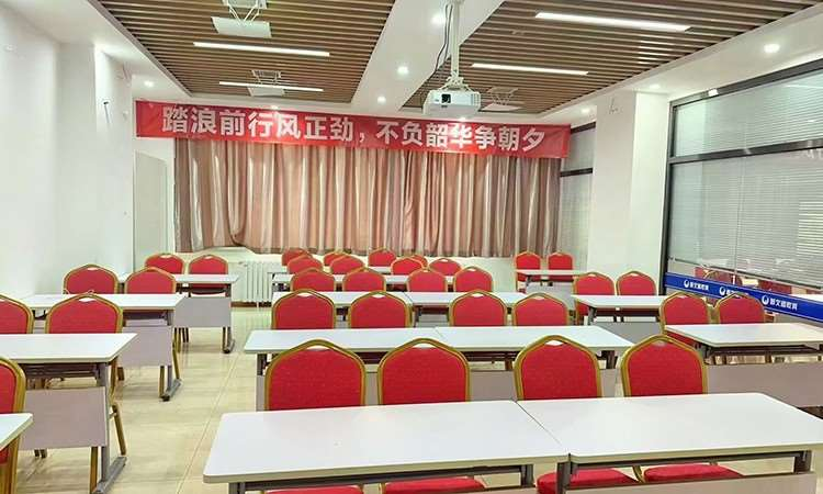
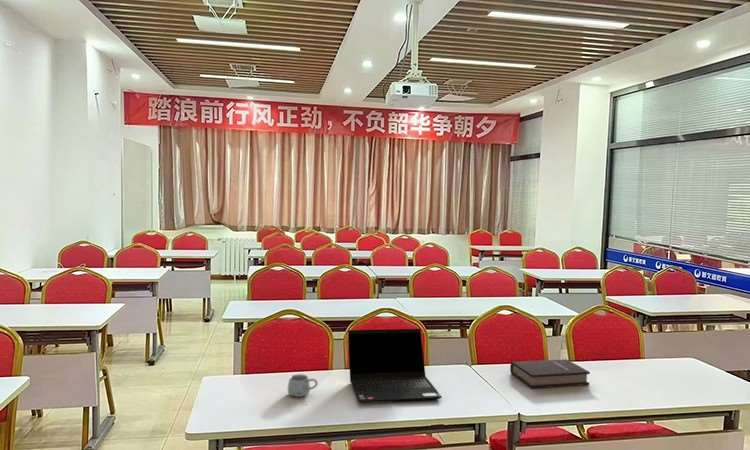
+ book (548, 372)
+ mug (302, 385)
+ laptop computer (392, 363)
